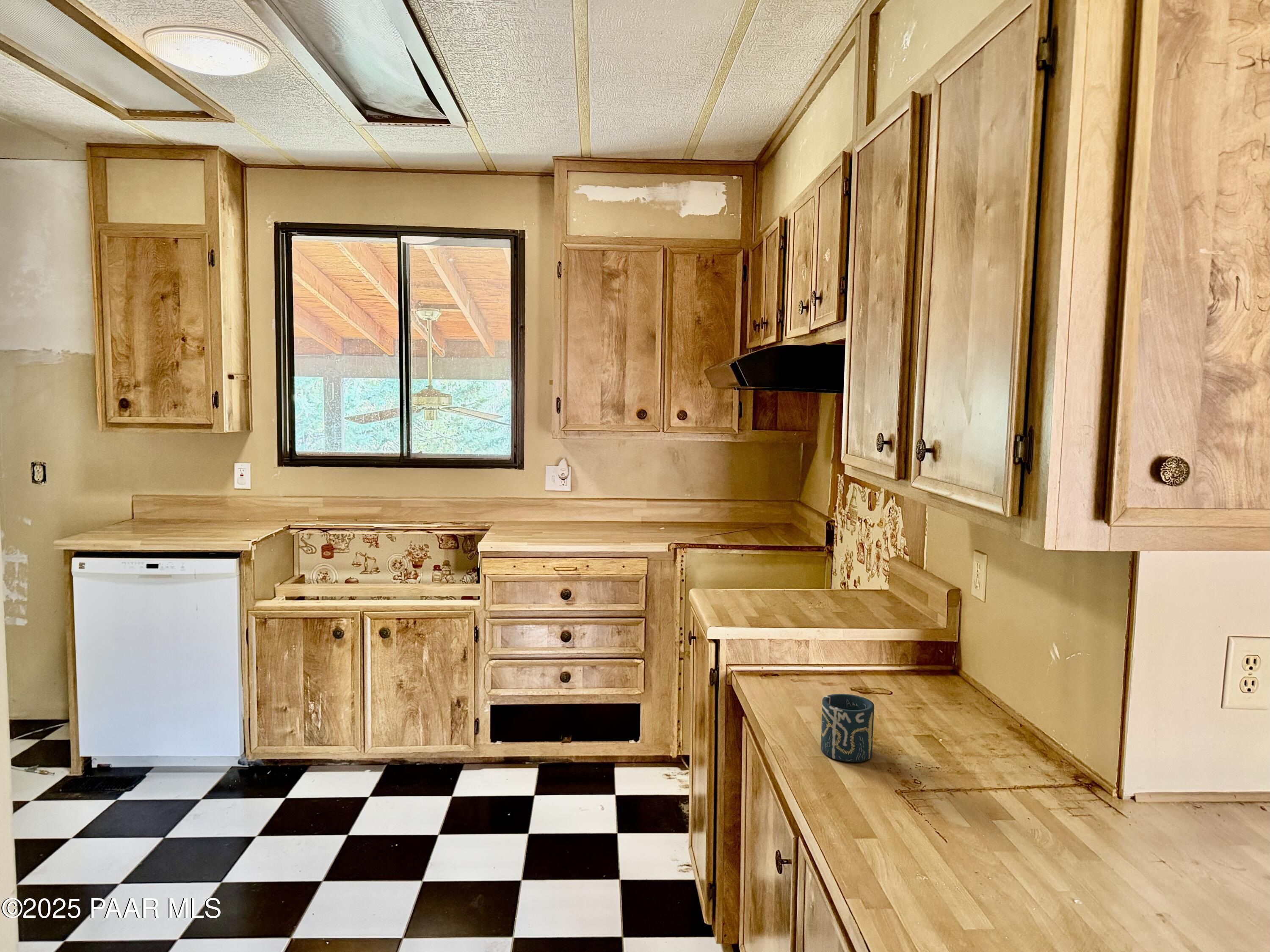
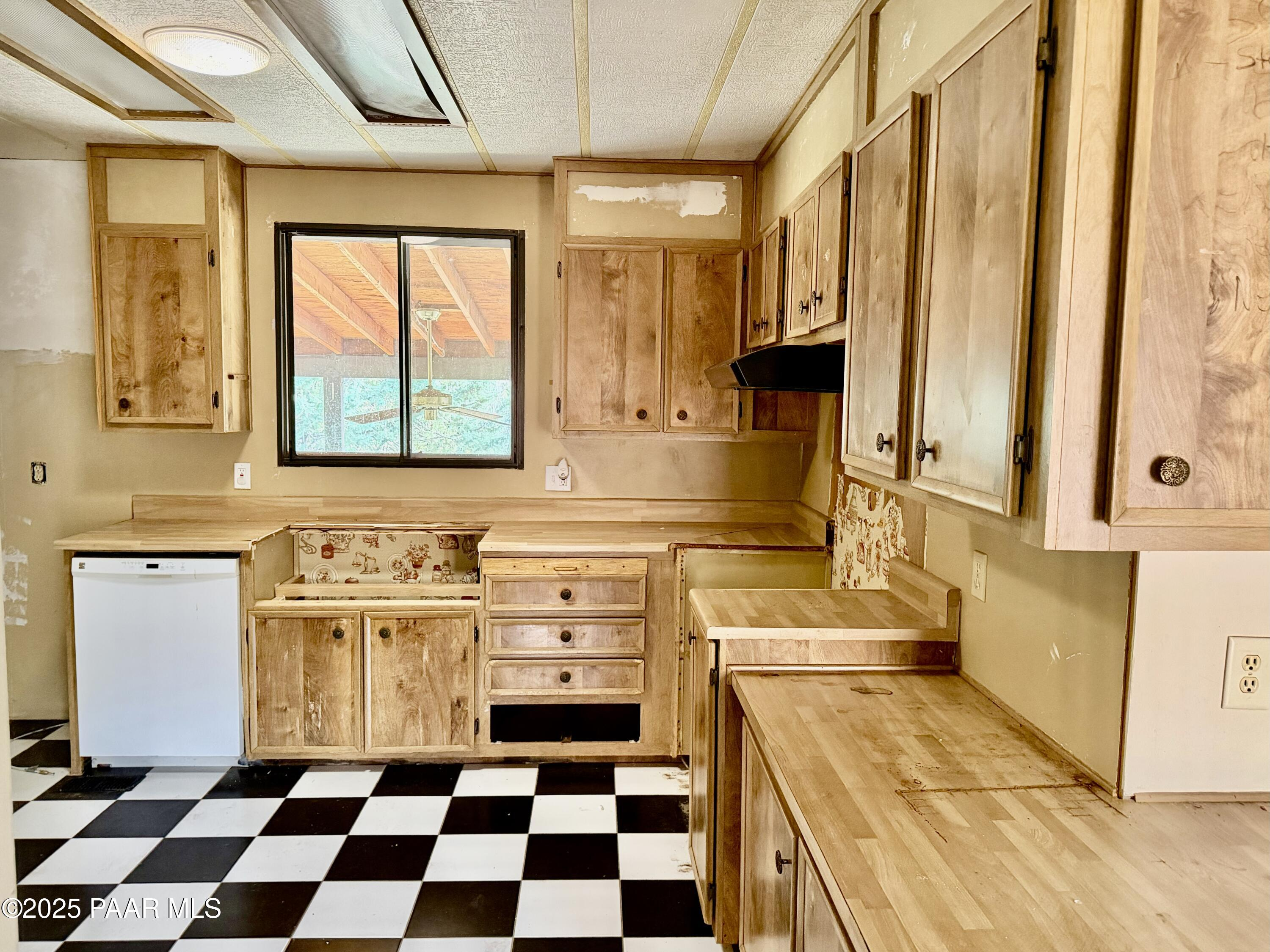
- cup (845, 724)
